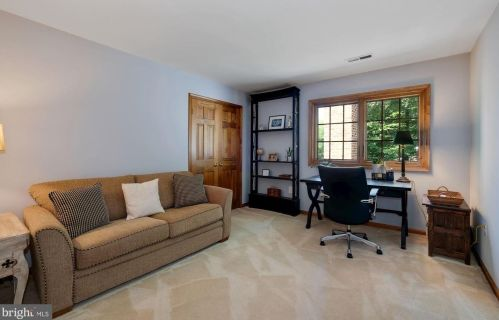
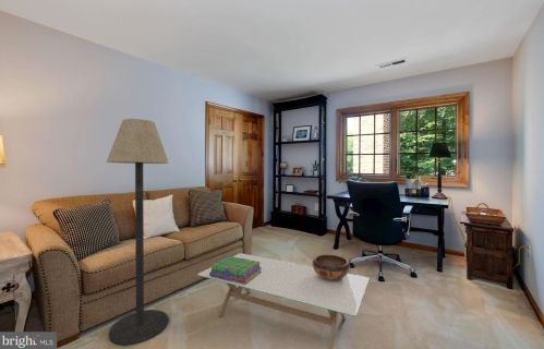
+ decorative bowl (330, 268)
+ coffee table (281, 296)
+ stack of books (235, 268)
+ floor lamp (138, 225)
